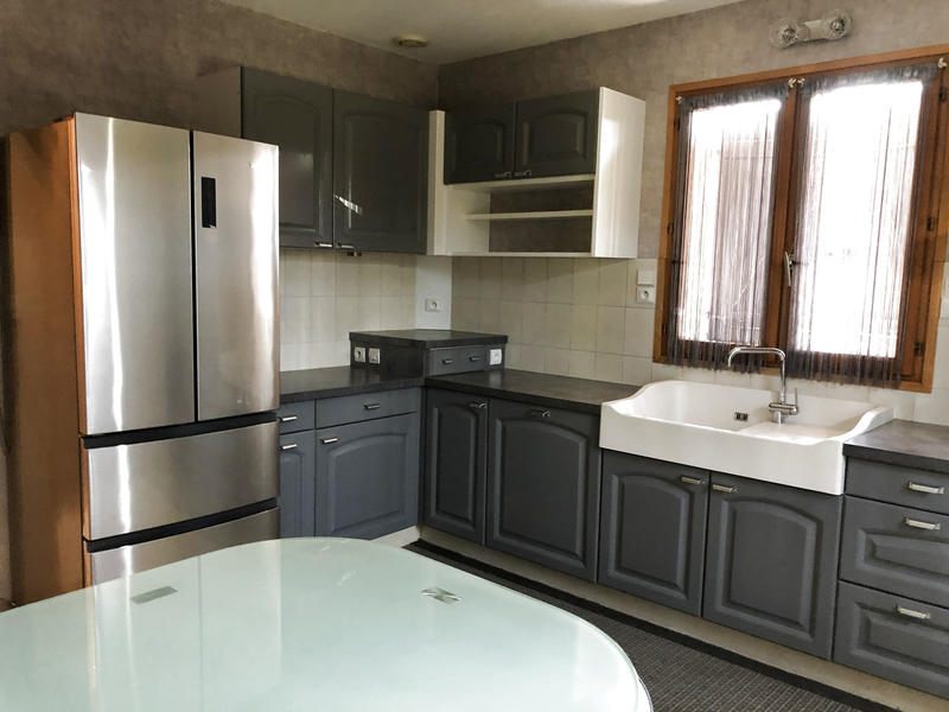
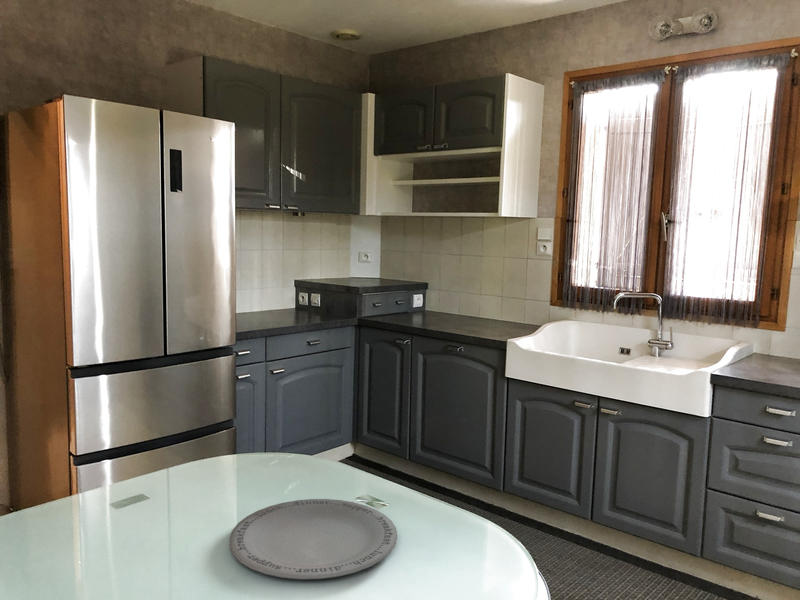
+ plate (314, 537)
